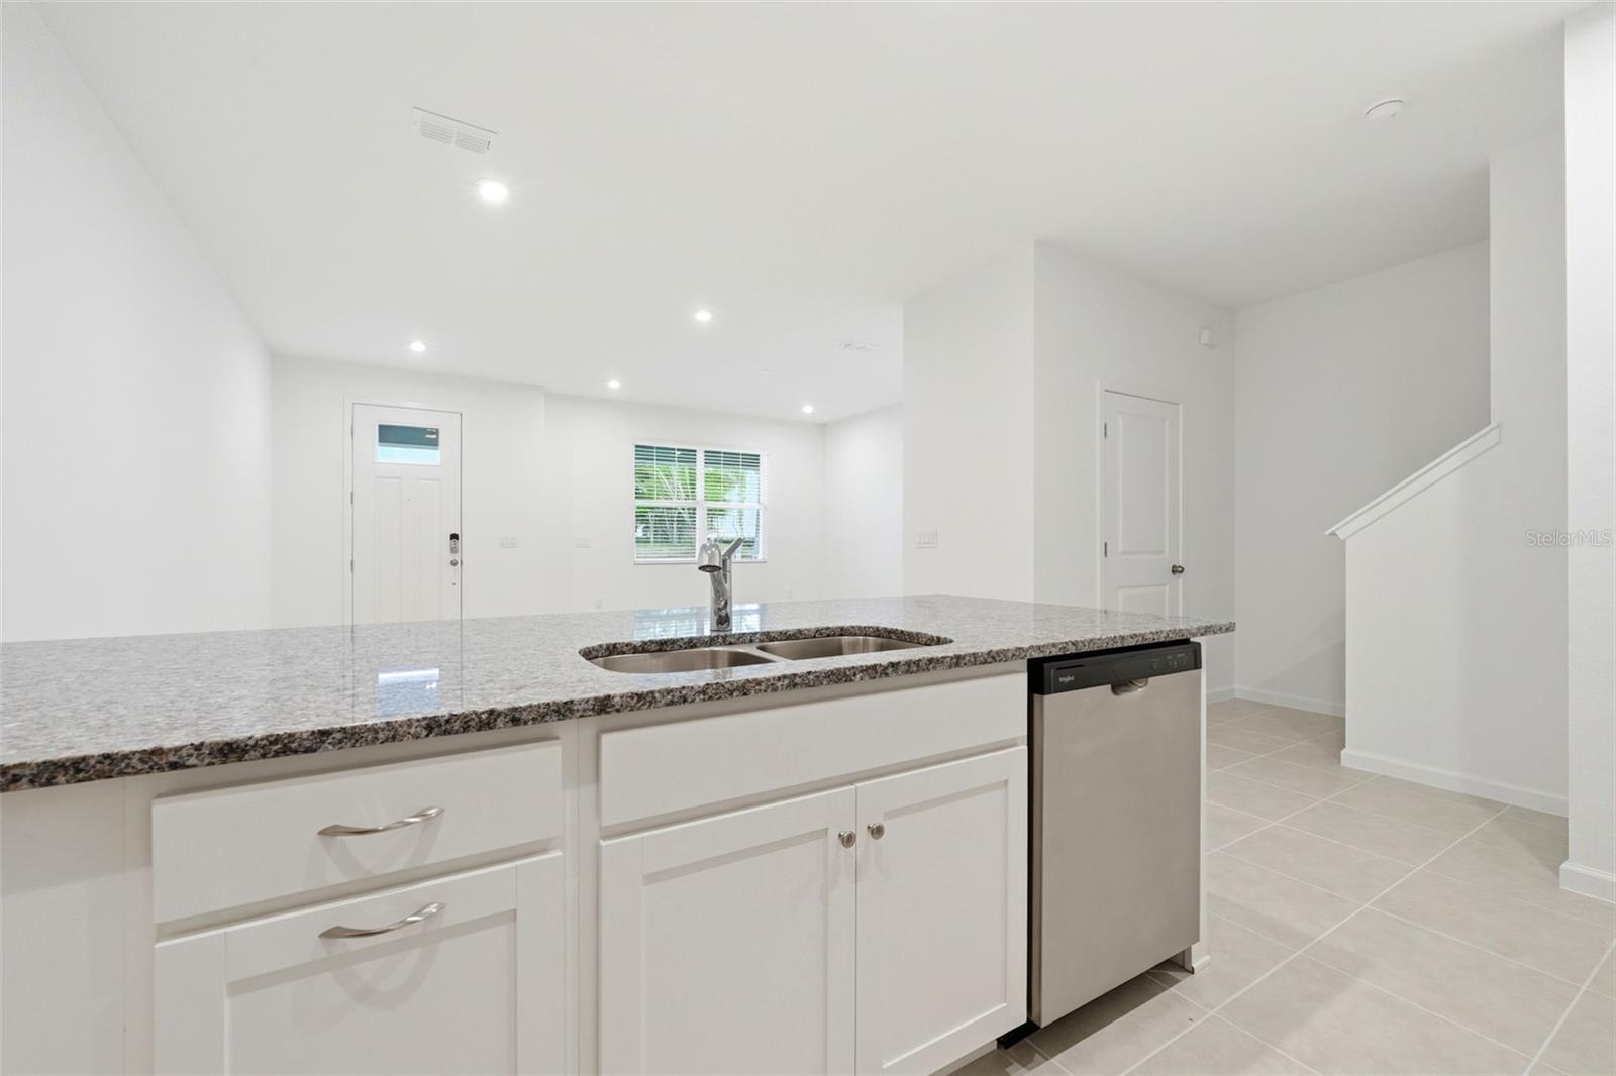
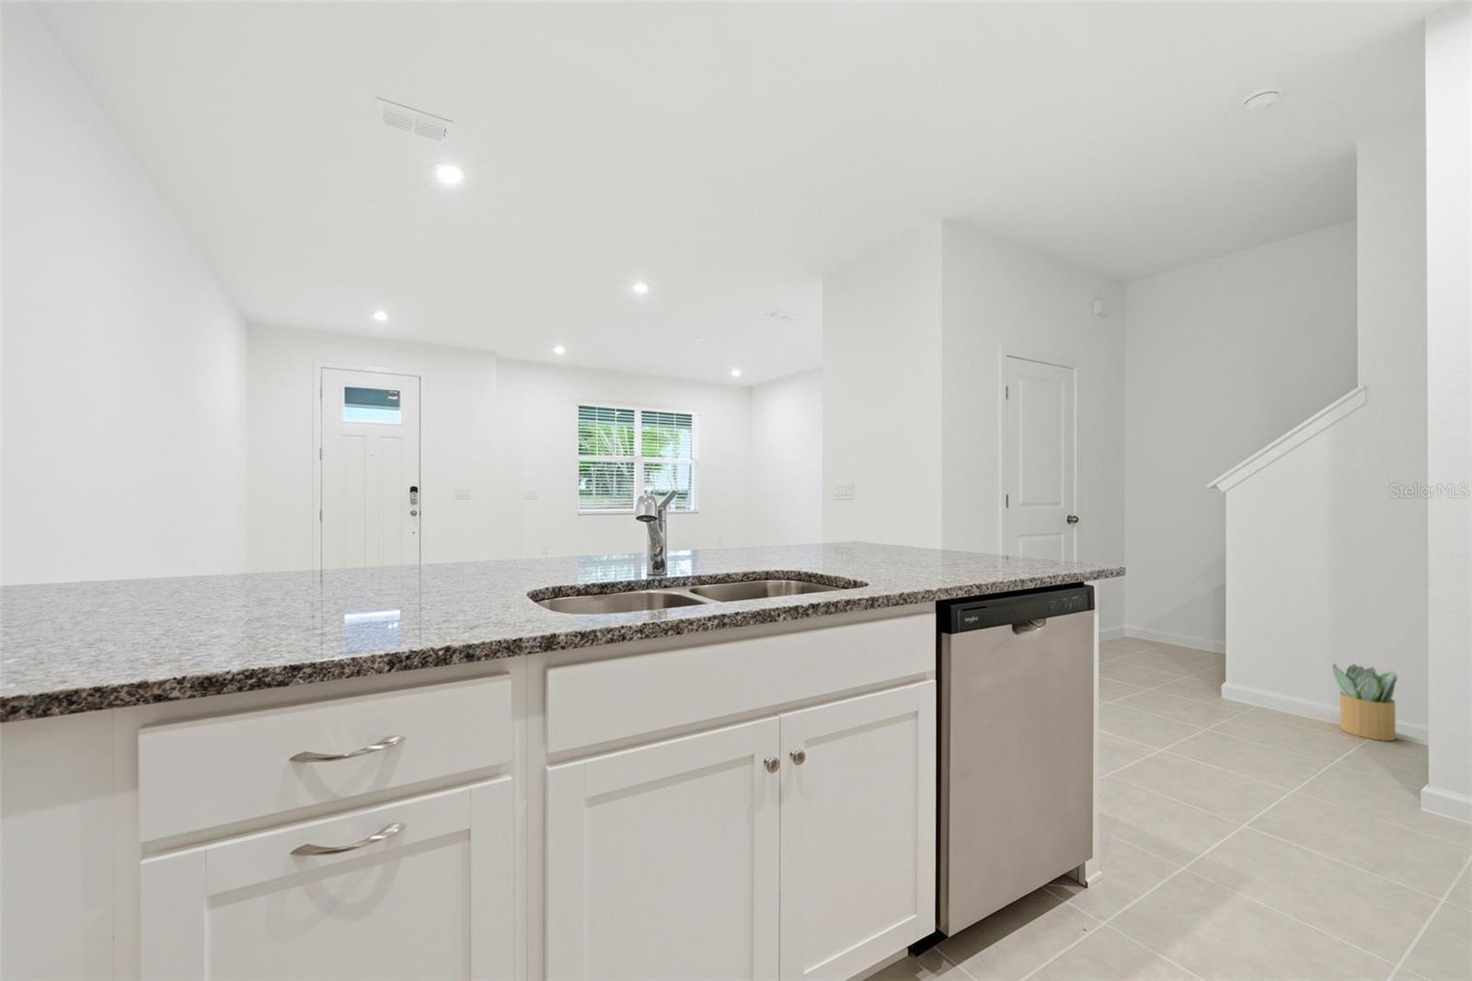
+ potted plant (1363, 700)
